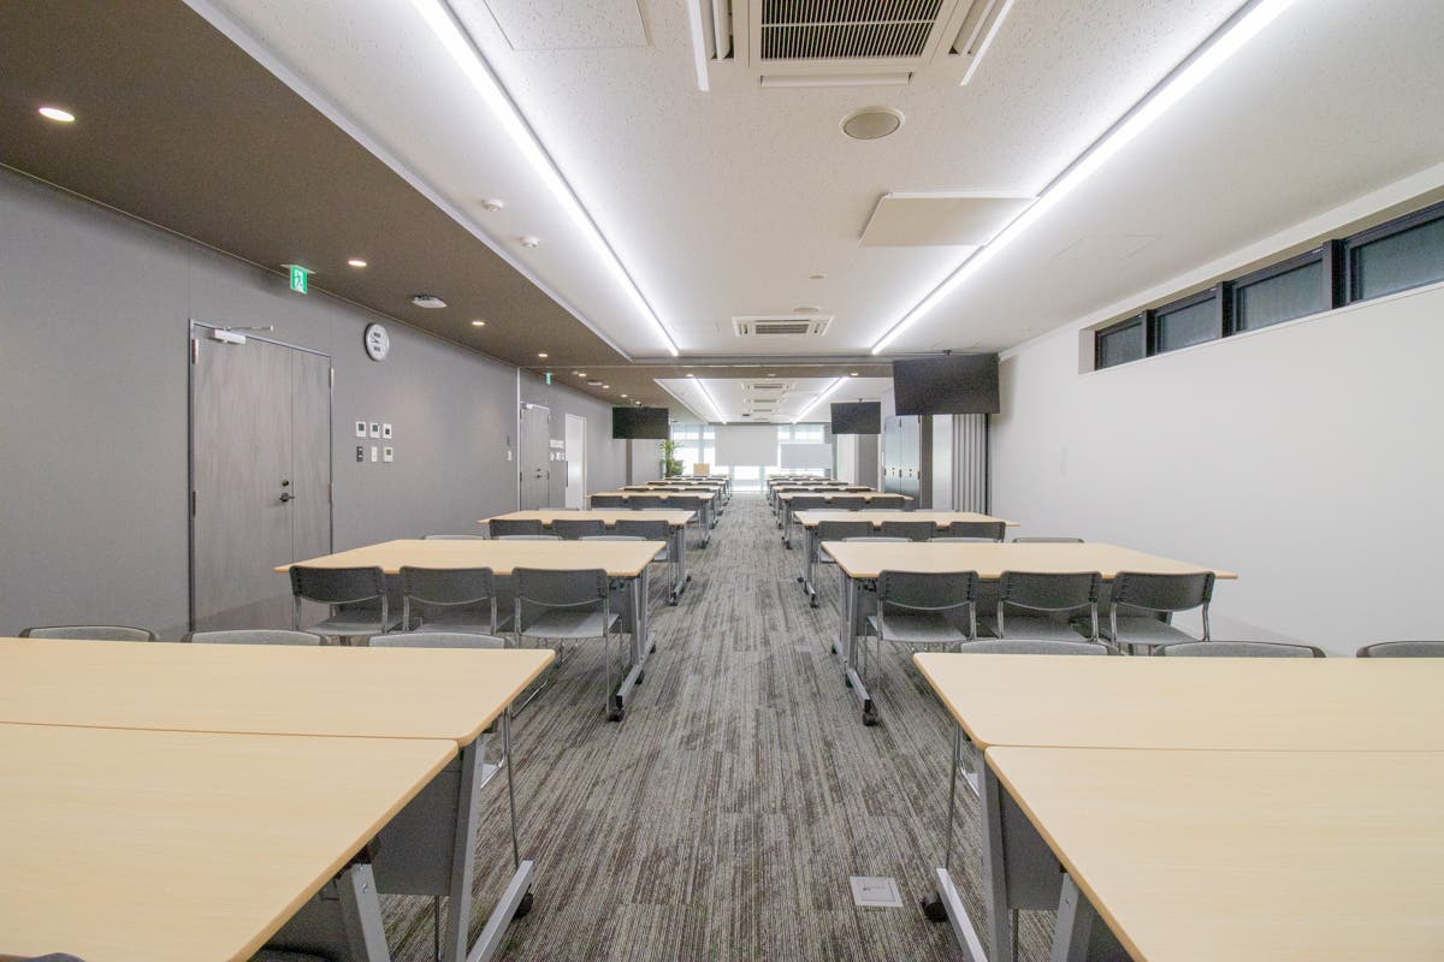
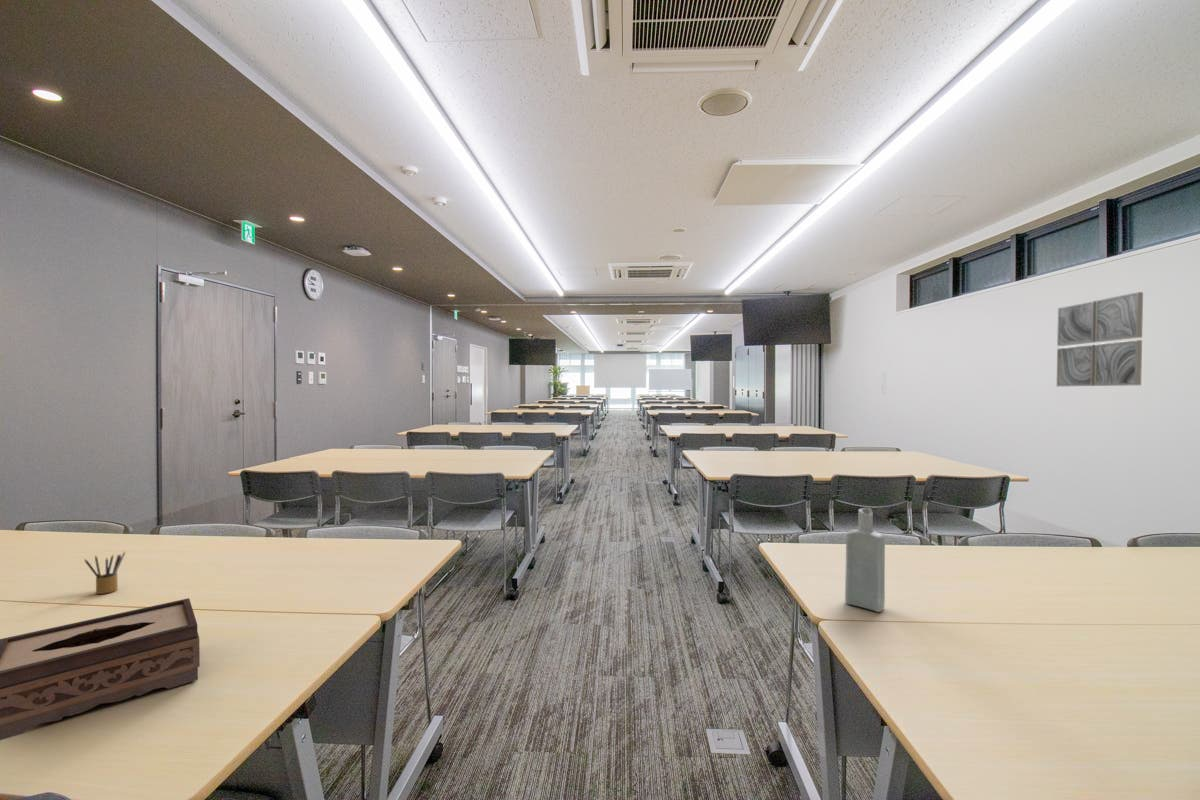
+ tissue box (102, 660)
+ pencil box (106, 572)
+ bottle (865, 556)
+ wall art (1096, 344)
